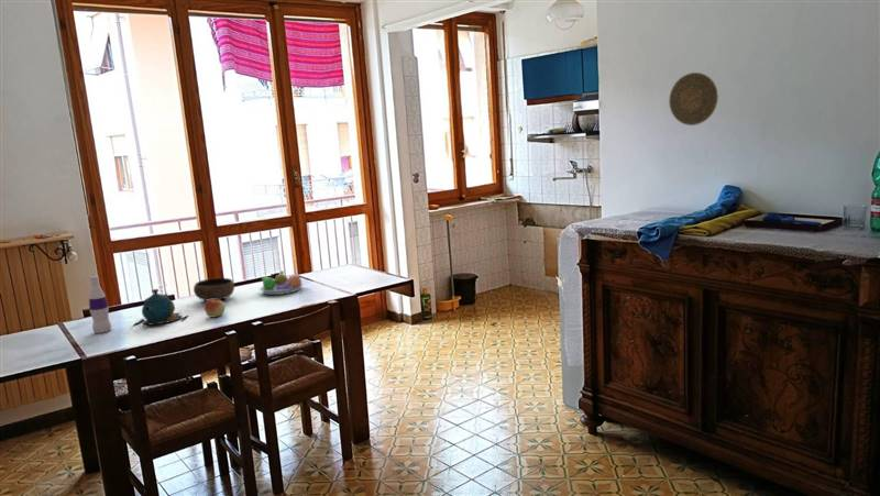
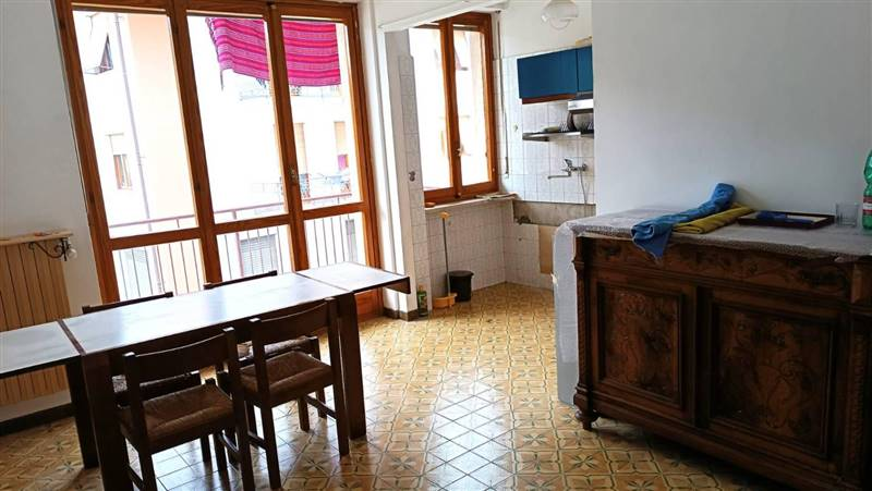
- decorative plate (691, 99)
- apple (215, 307)
- bowl (215, 290)
- fruit bowl (279, 282)
- bottle (98, 304)
- teapot (160, 304)
